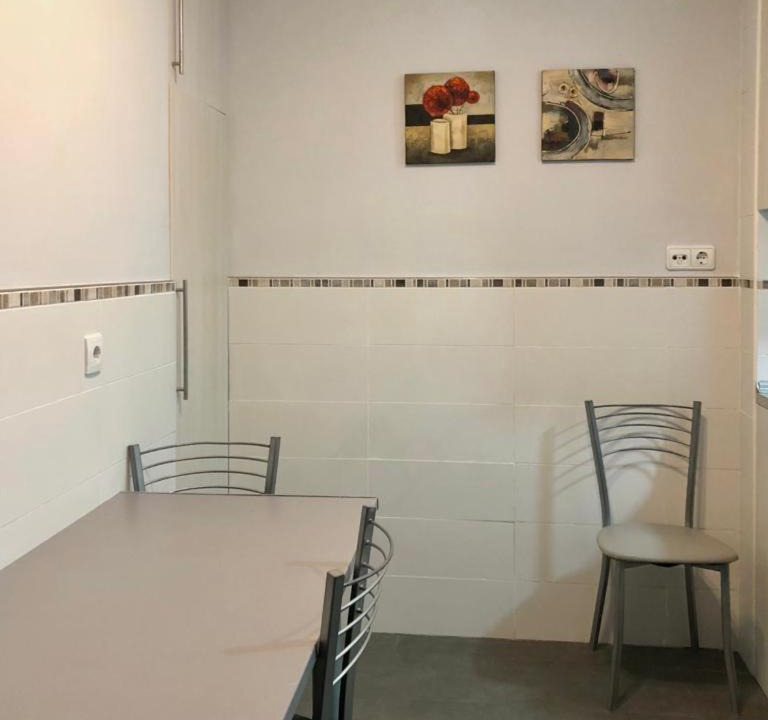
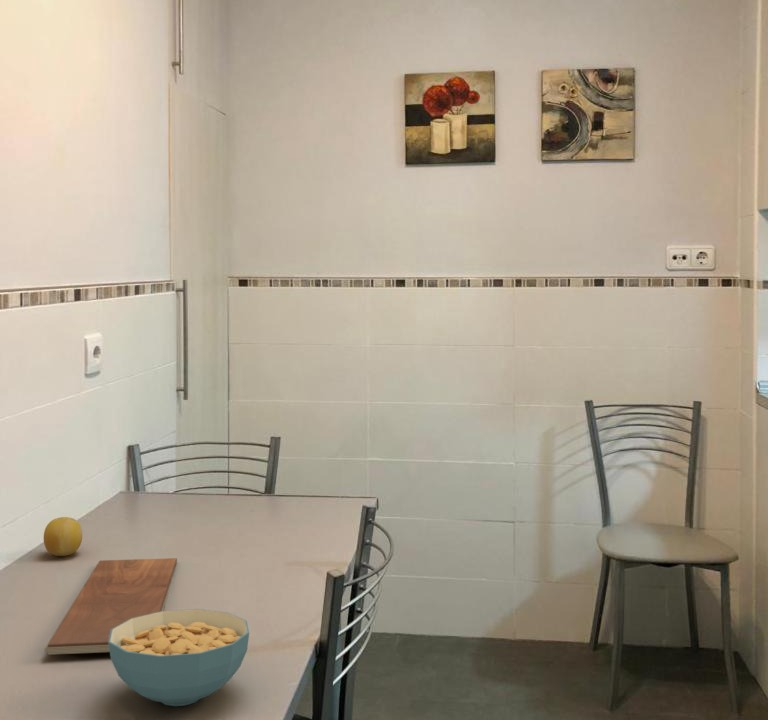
+ fruit (63, 536)
+ cereal bowl (180, 664)
+ chopping board (120, 599)
